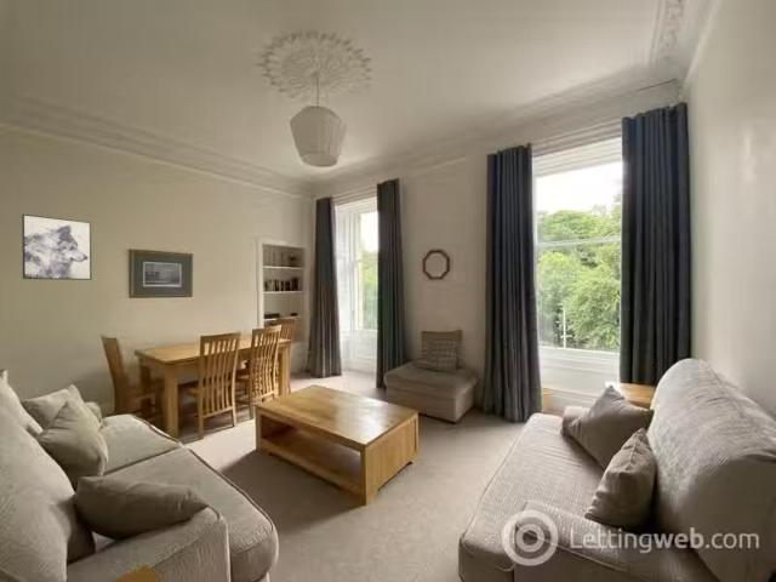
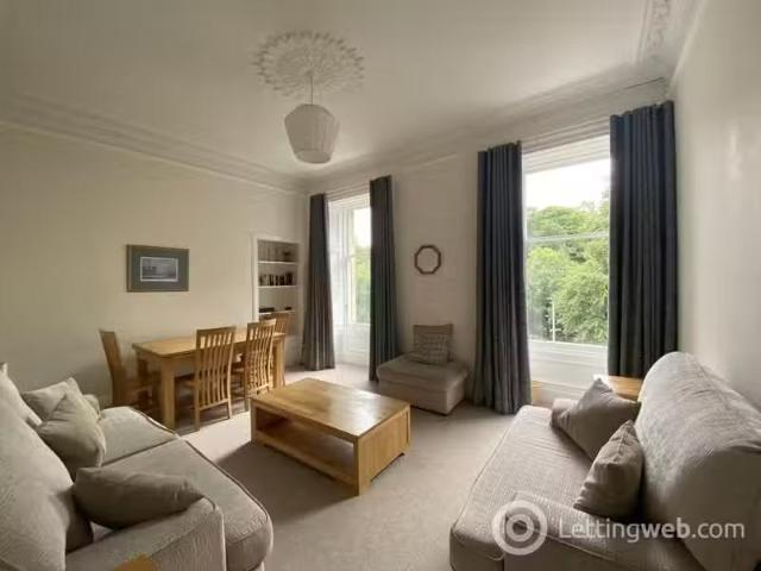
- wall art (58, 249)
